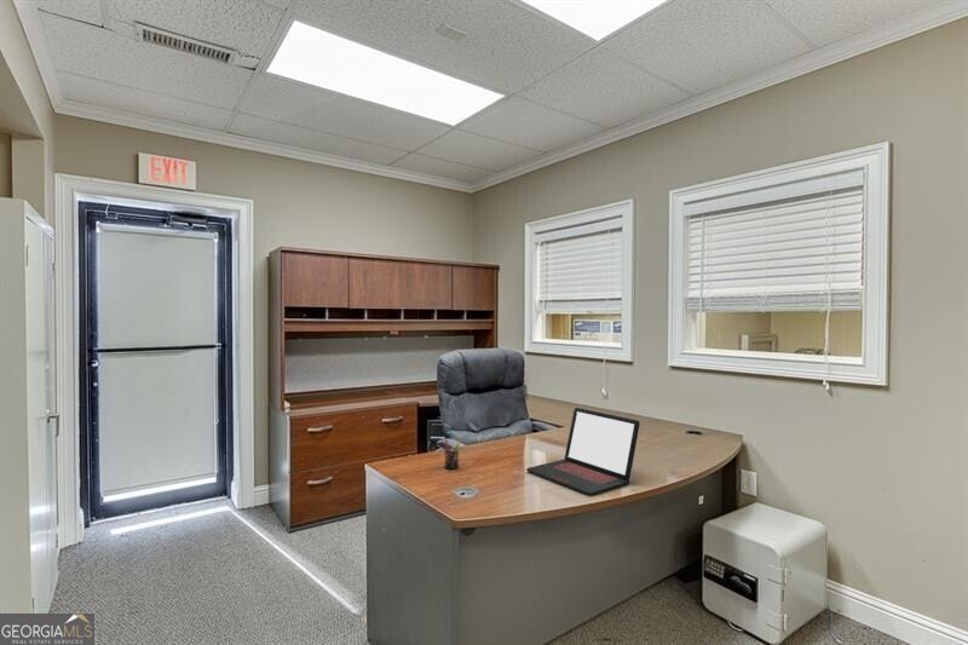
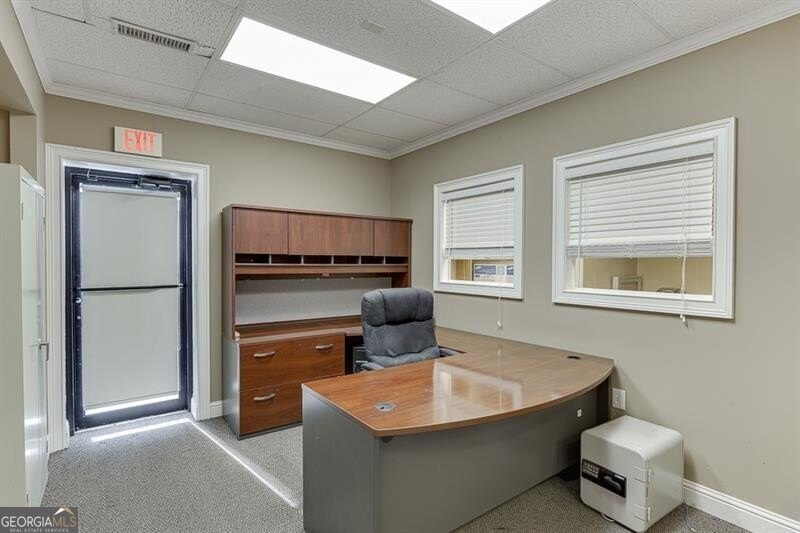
- laptop (581, 447)
- pen holder (451, 453)
